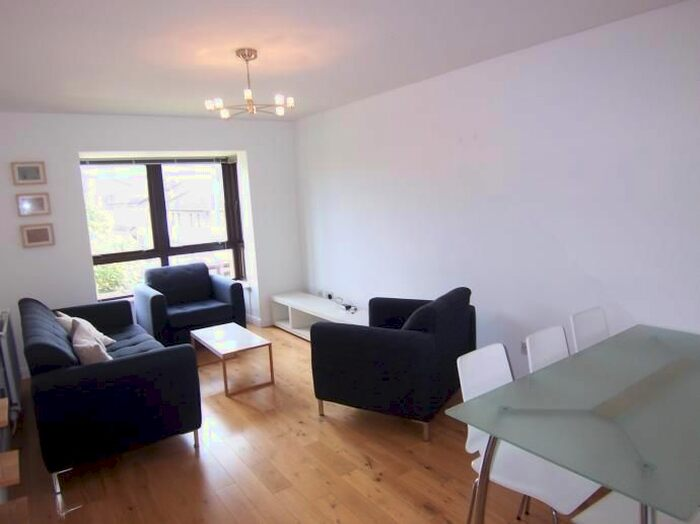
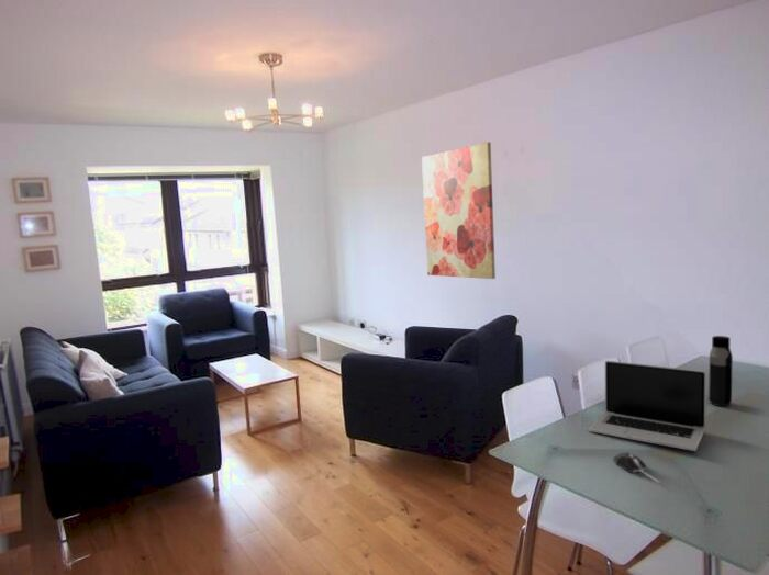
+ computer mouse (636, 464)
+ wall art (456, 214)
+ laptop (646, 402)
+ water bottle (720, 370)
